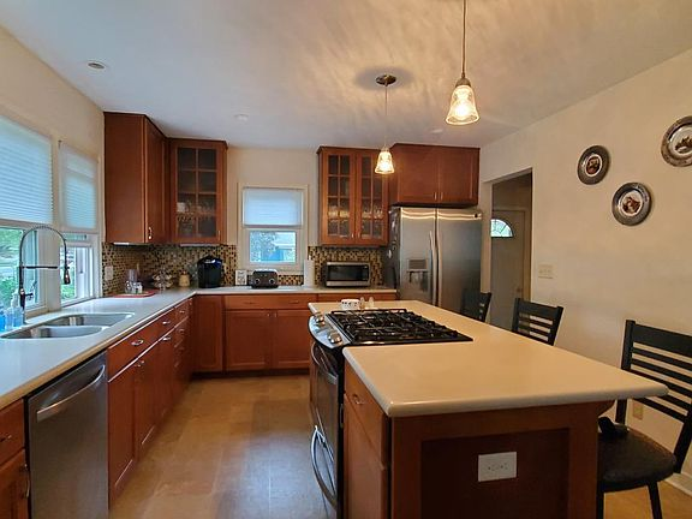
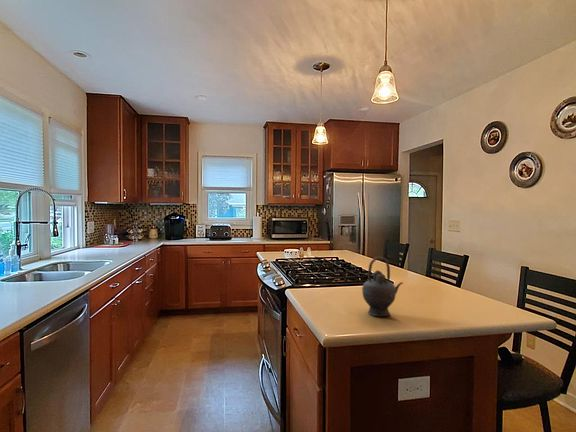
+ teapot (382, 285)
